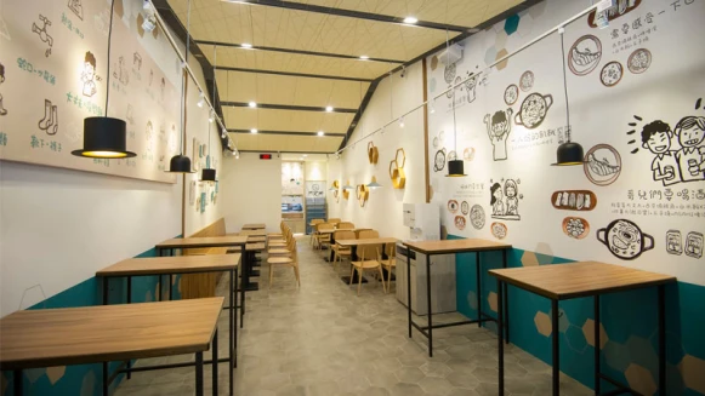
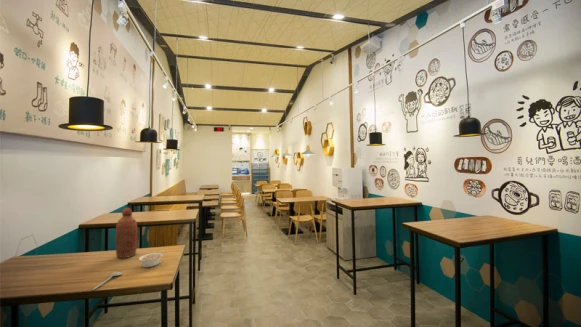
+ spoon (107, 279)
+ bottle (126, 231)
+ legume (151, 259)
